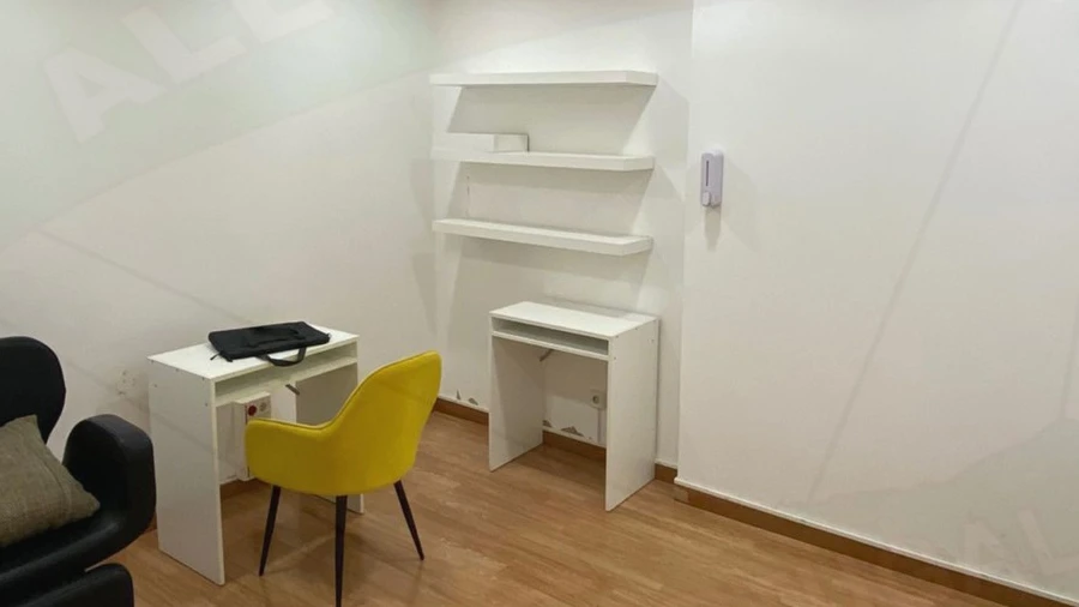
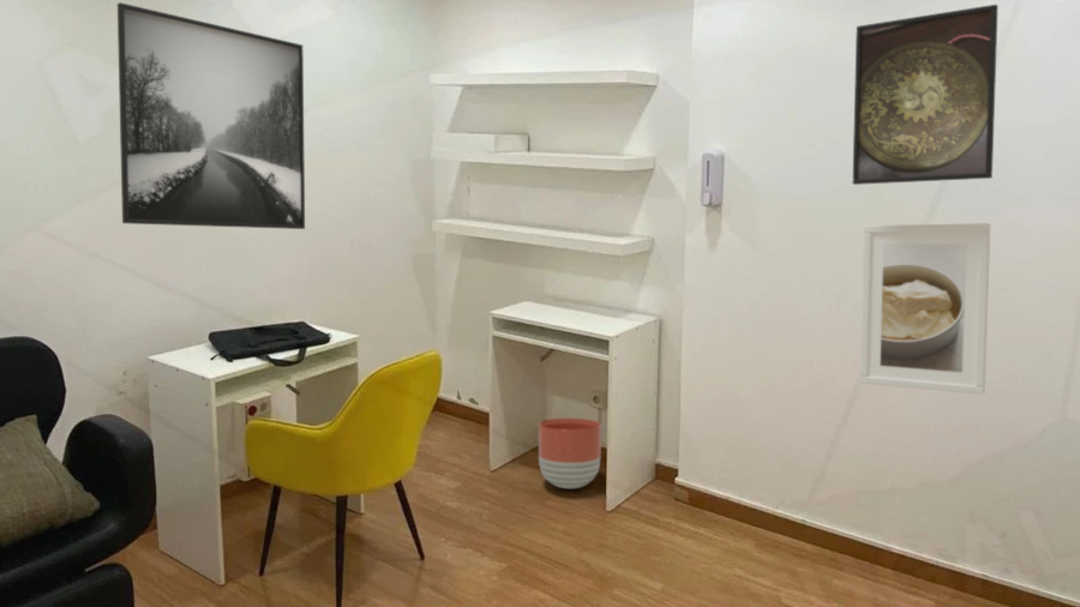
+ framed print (922, 98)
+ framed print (220, 126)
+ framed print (922, 306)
+ planter (569, 455)
